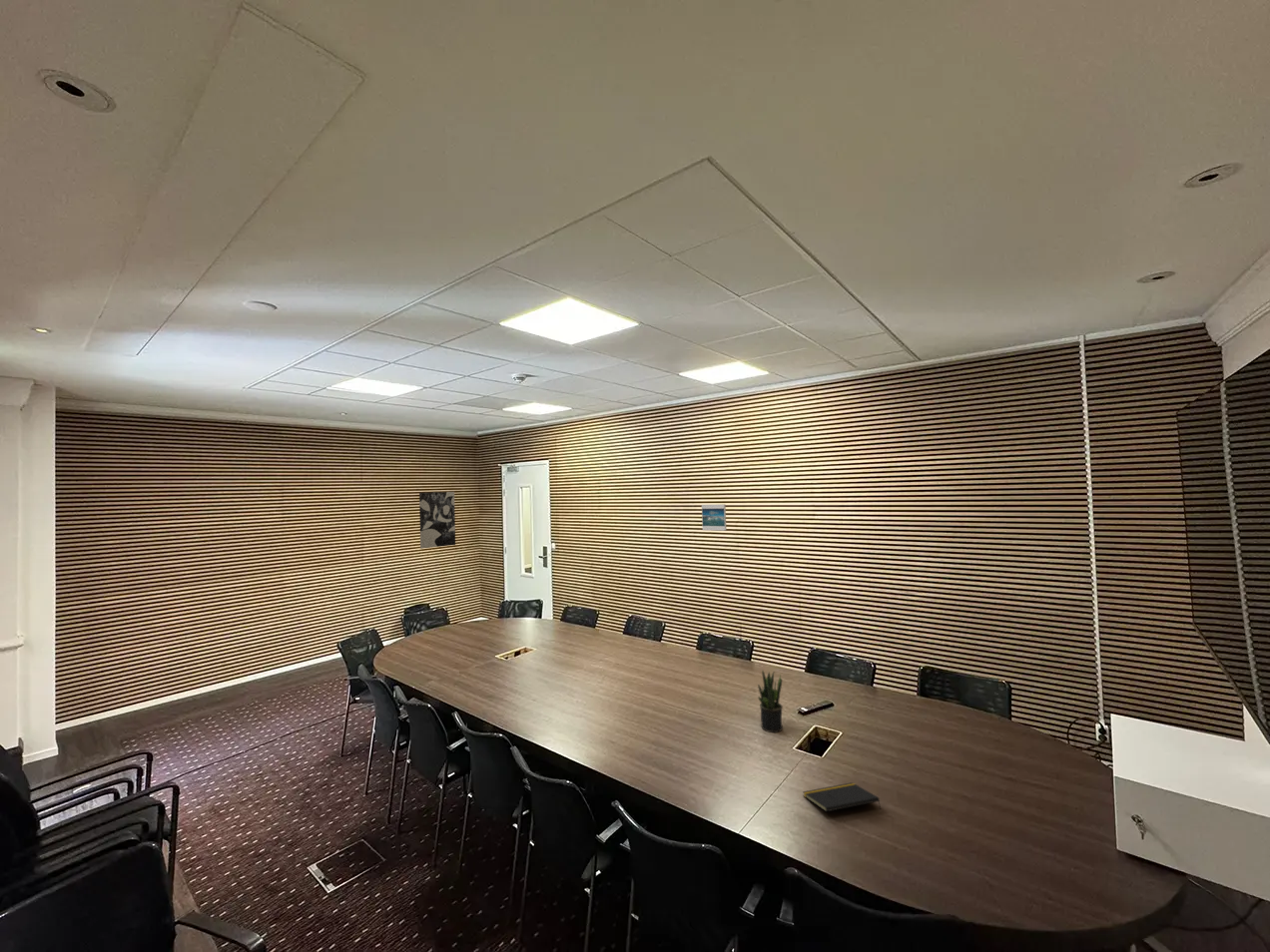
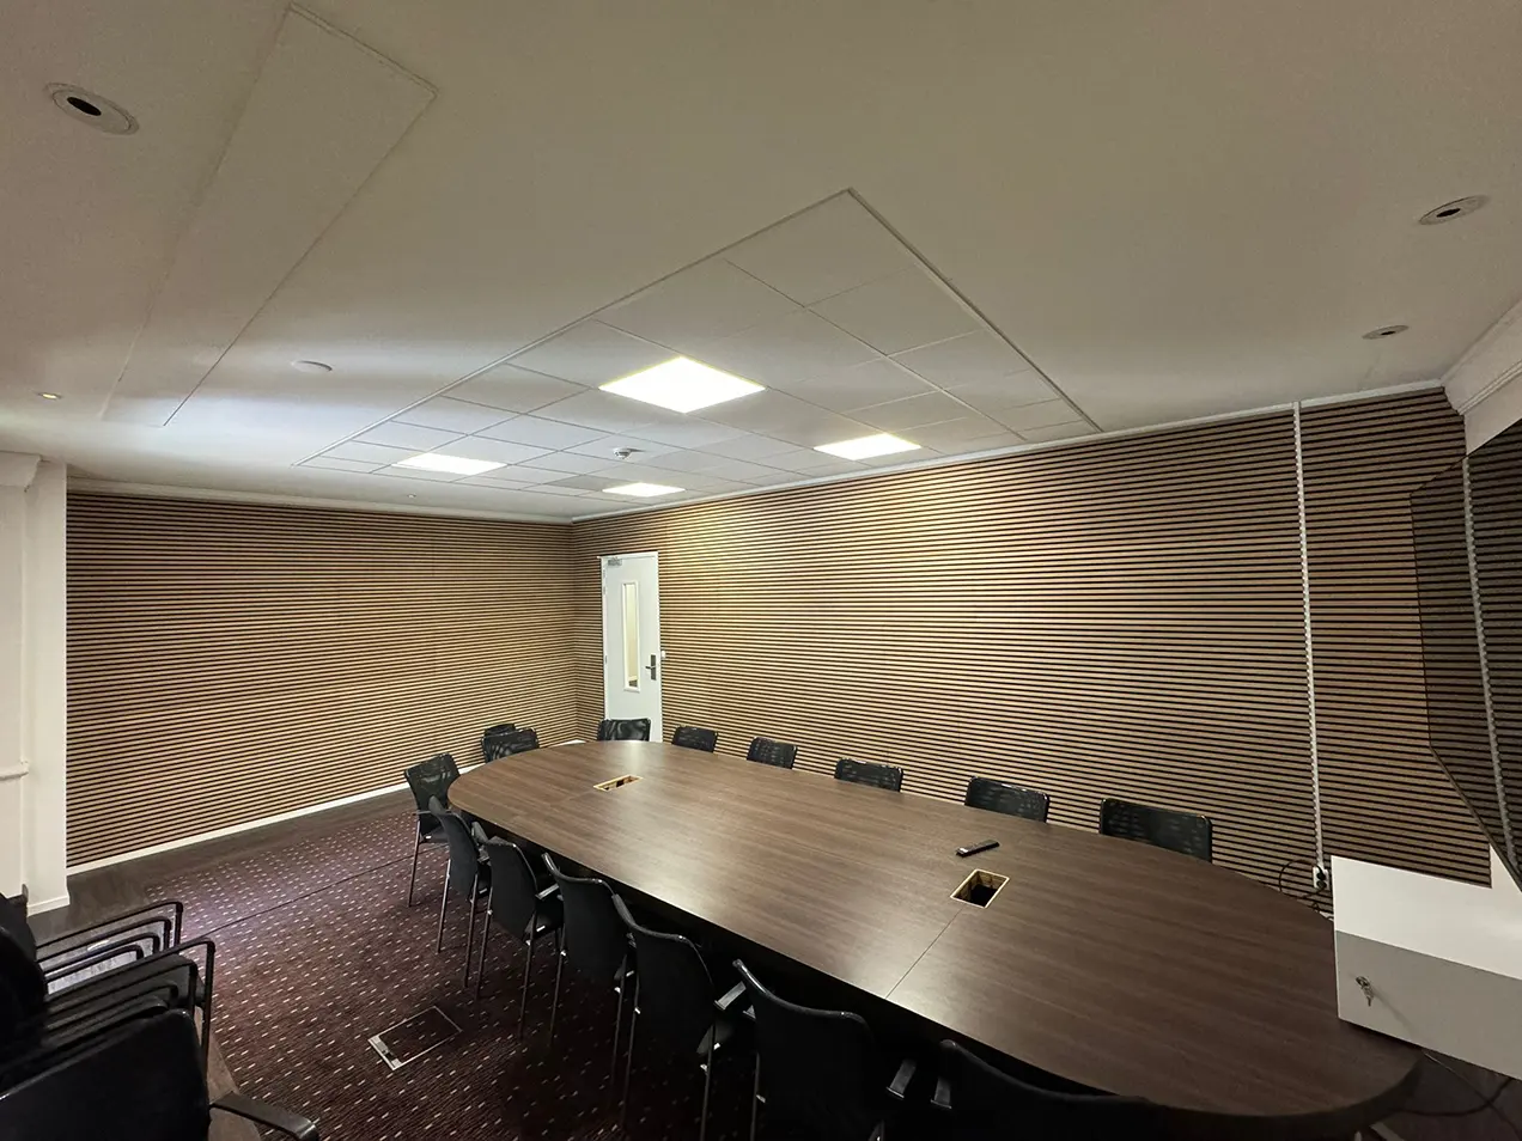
- potted plant (771, 698)
- notepad (840, 796)
- wall art (437, 519)
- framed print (713, 517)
